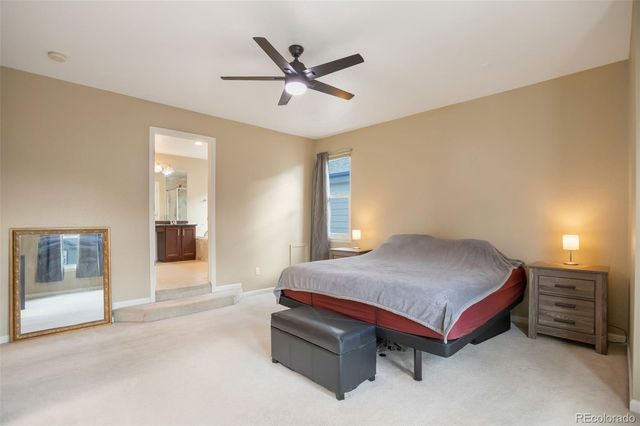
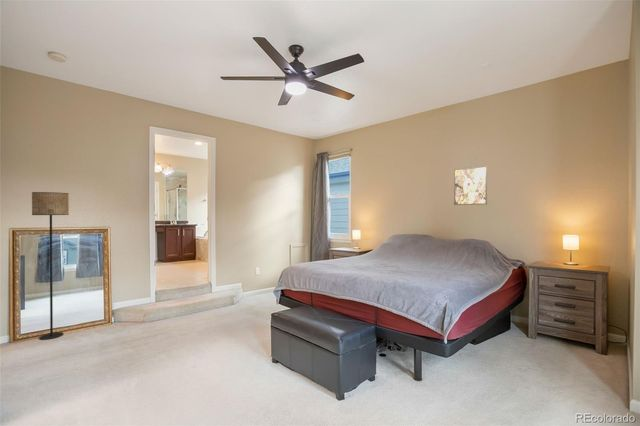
+ floor lamp (51, 264)
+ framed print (469, 186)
